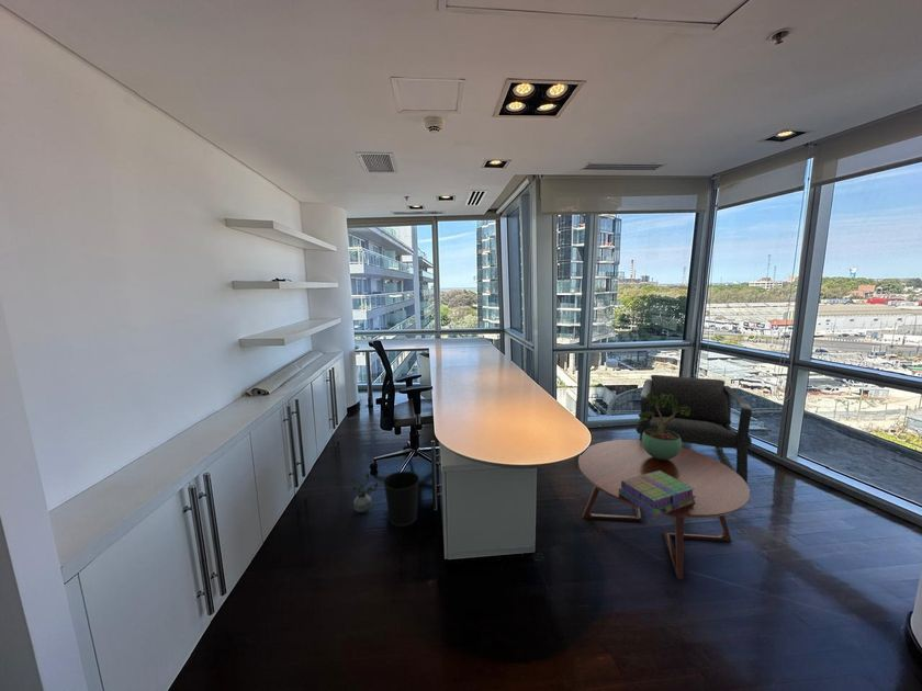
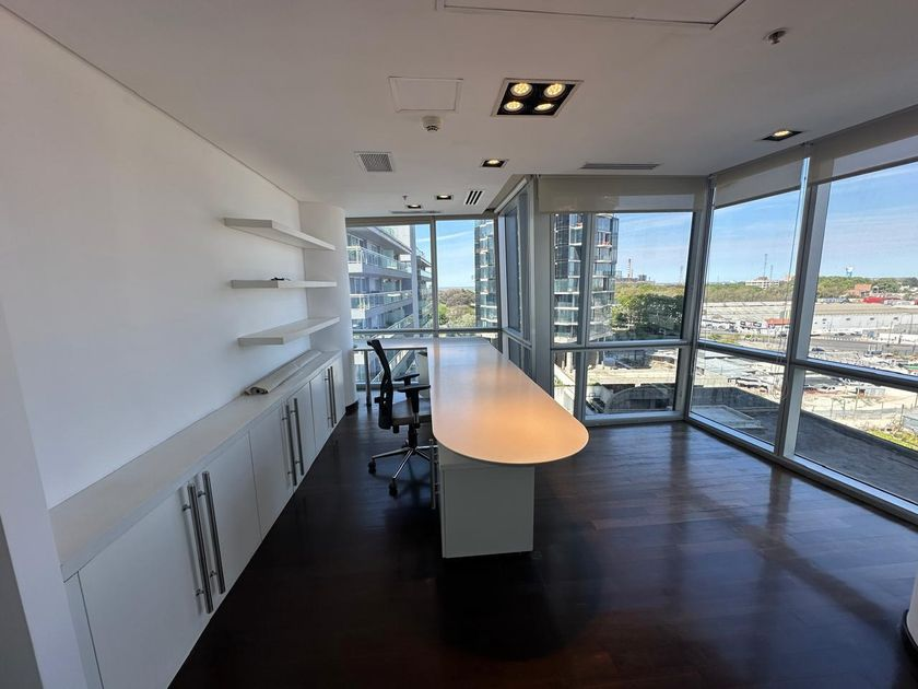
- potted plant (364, 491)
- wastebasket (402, 498)
- potted plant (664, 424)
- coffee table (641, 508)
- armchair (687, 422)
- stack of books (656, 490)
